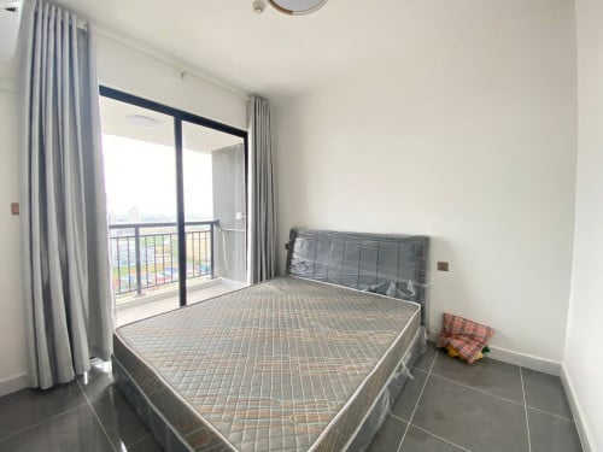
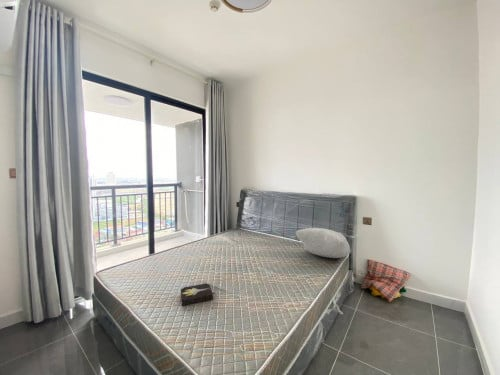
+ pillow (323, 242)
+ hardback book (196, 293)
